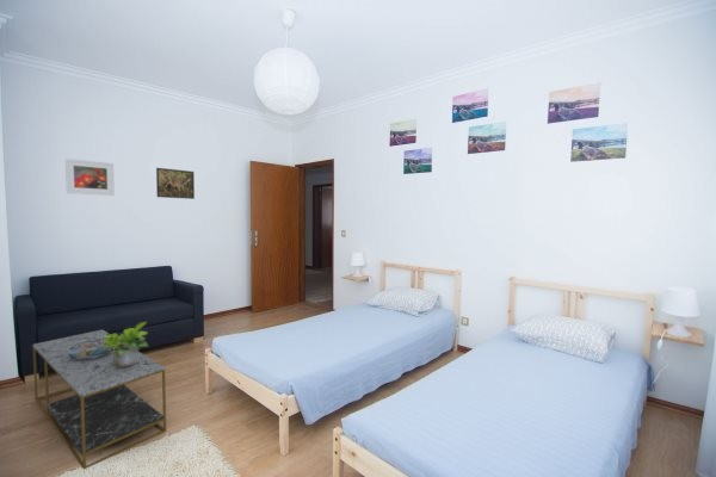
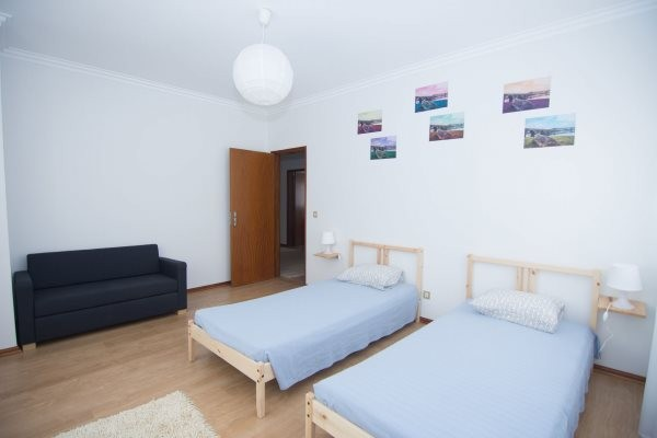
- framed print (91, 178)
- coffee table (94, 384)
- potted plant (125, 346)
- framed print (175, 184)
- decorative bowl (92, 348)
